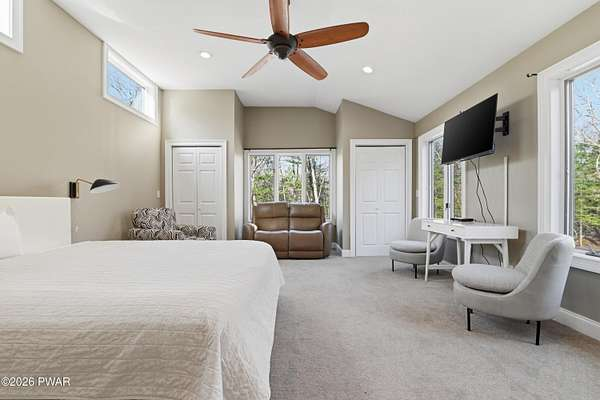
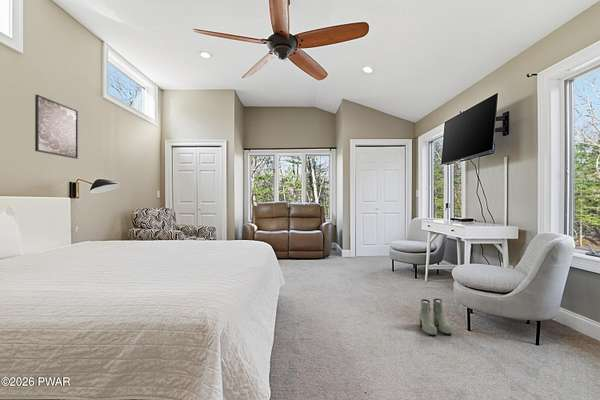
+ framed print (58, 129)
+ boots (434, 315)
